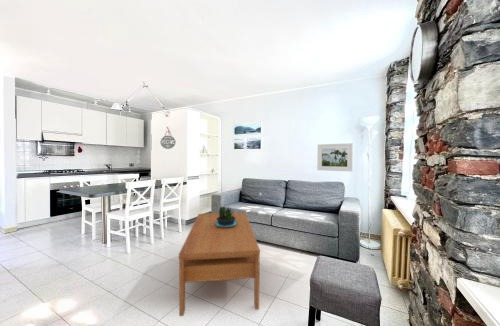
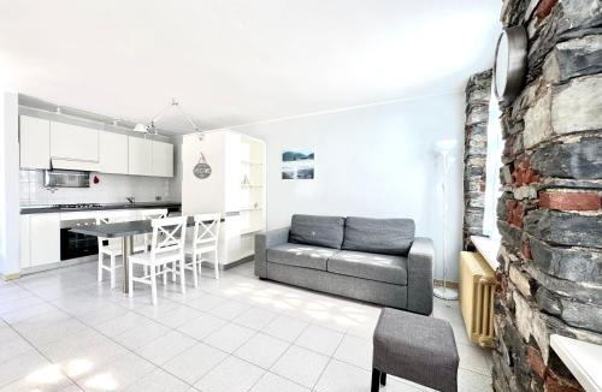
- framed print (334, 157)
- coffee table (221, 249)
- potted plant (226, 215)
